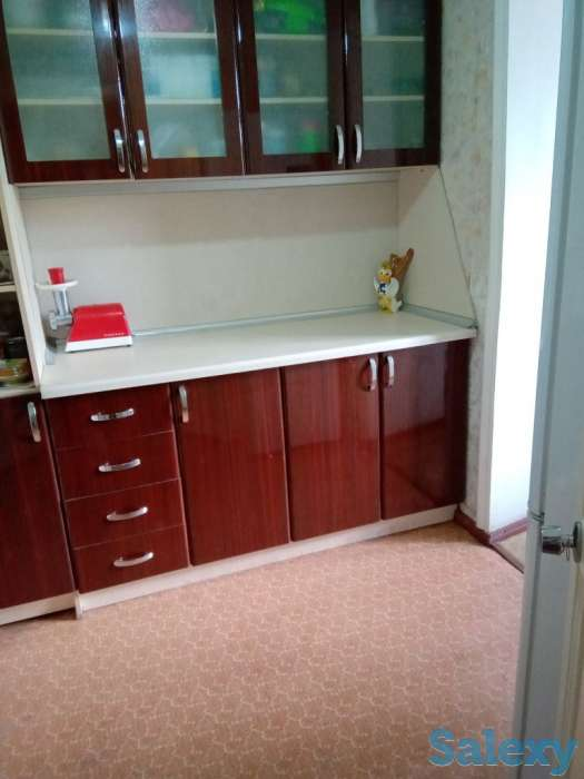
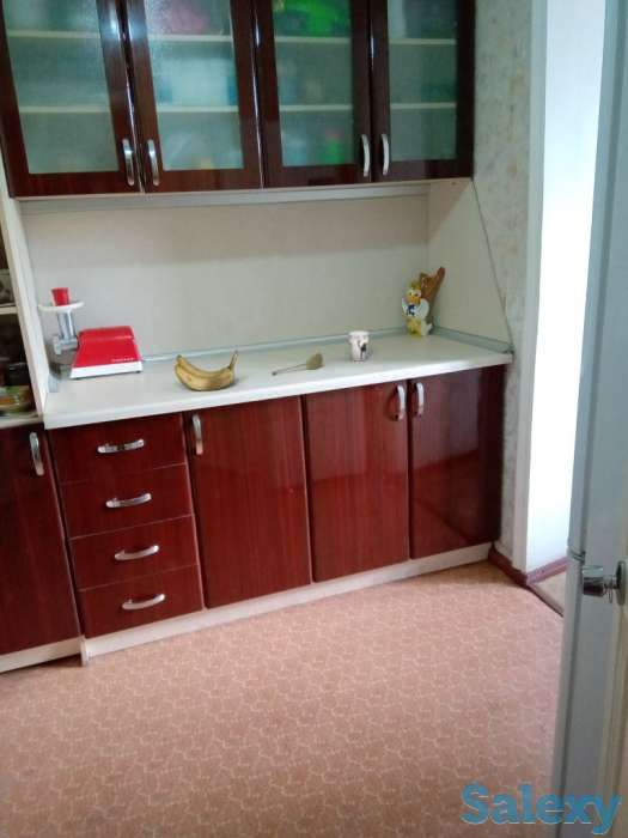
+ soupspoon (298, 365)
+ banana (201, 370)
+ cup (359, 346)
